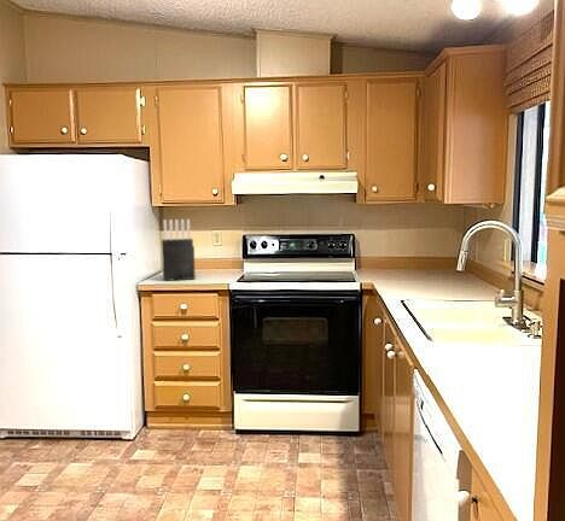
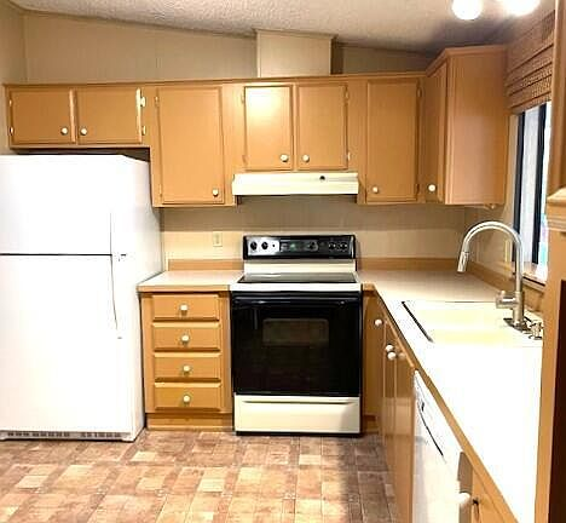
- knife block (177, 250)
